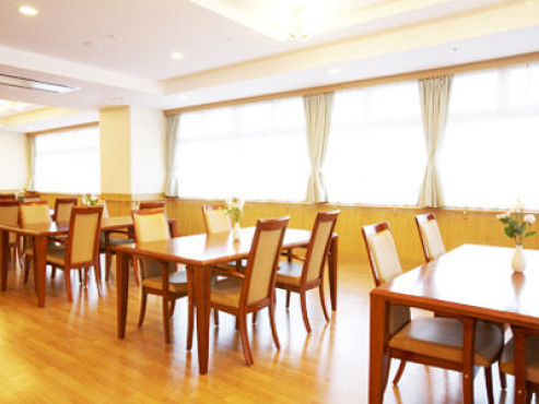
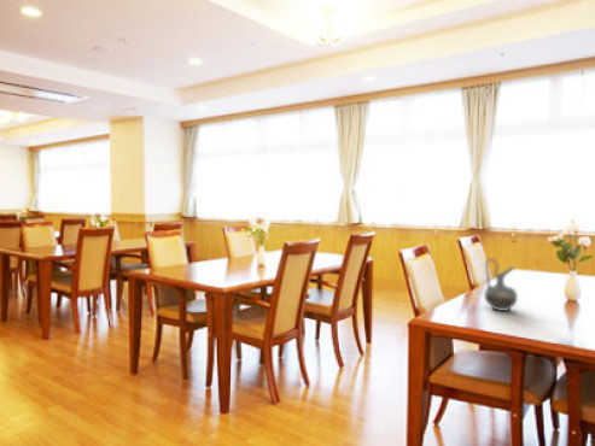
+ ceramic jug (501, 283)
